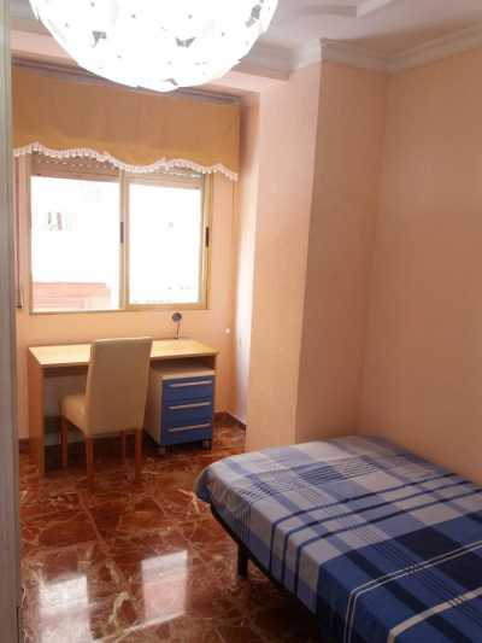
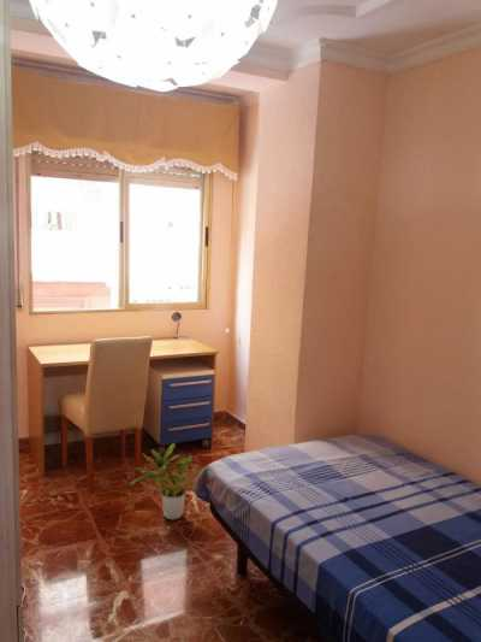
+ potted plant (168, 482)
